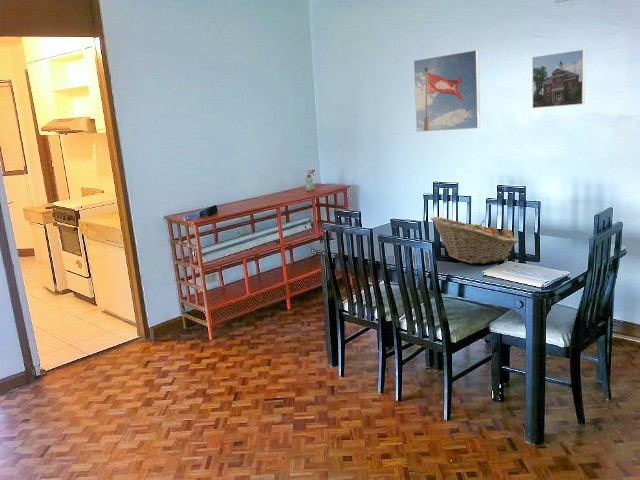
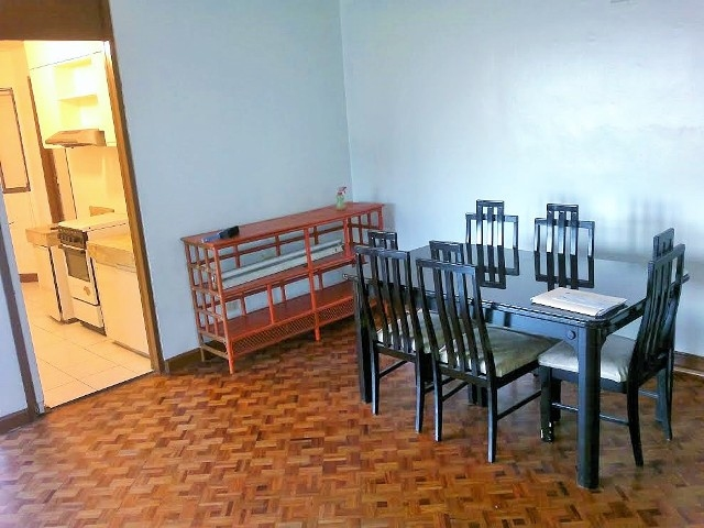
- fruit basket (473, 236)
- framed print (445, 93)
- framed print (558, 80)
